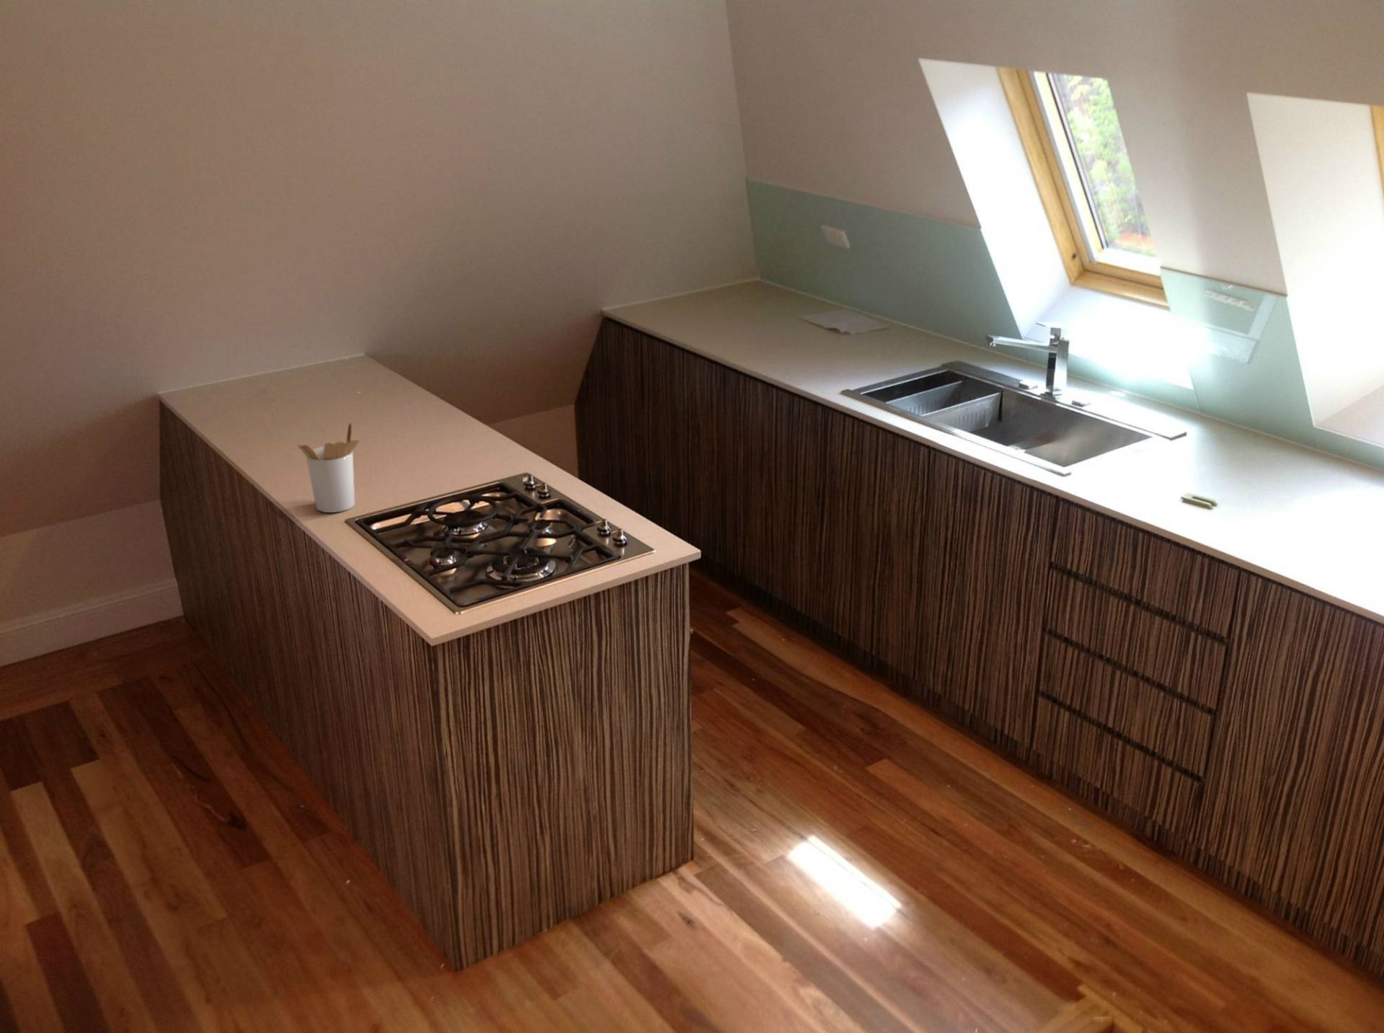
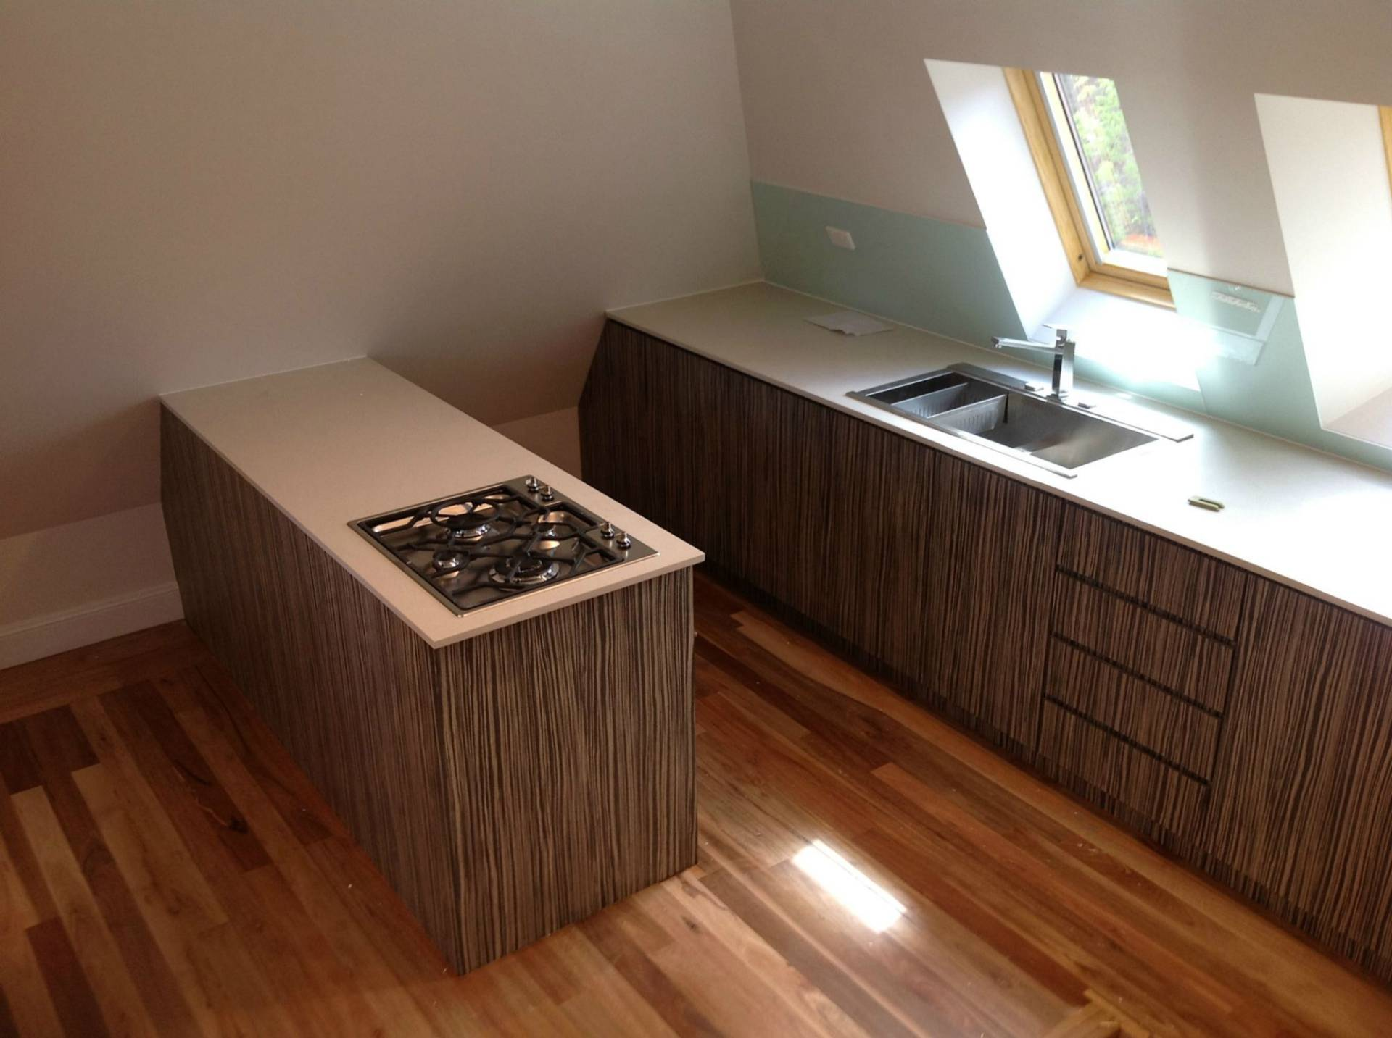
- utensil holder (335, 469)
